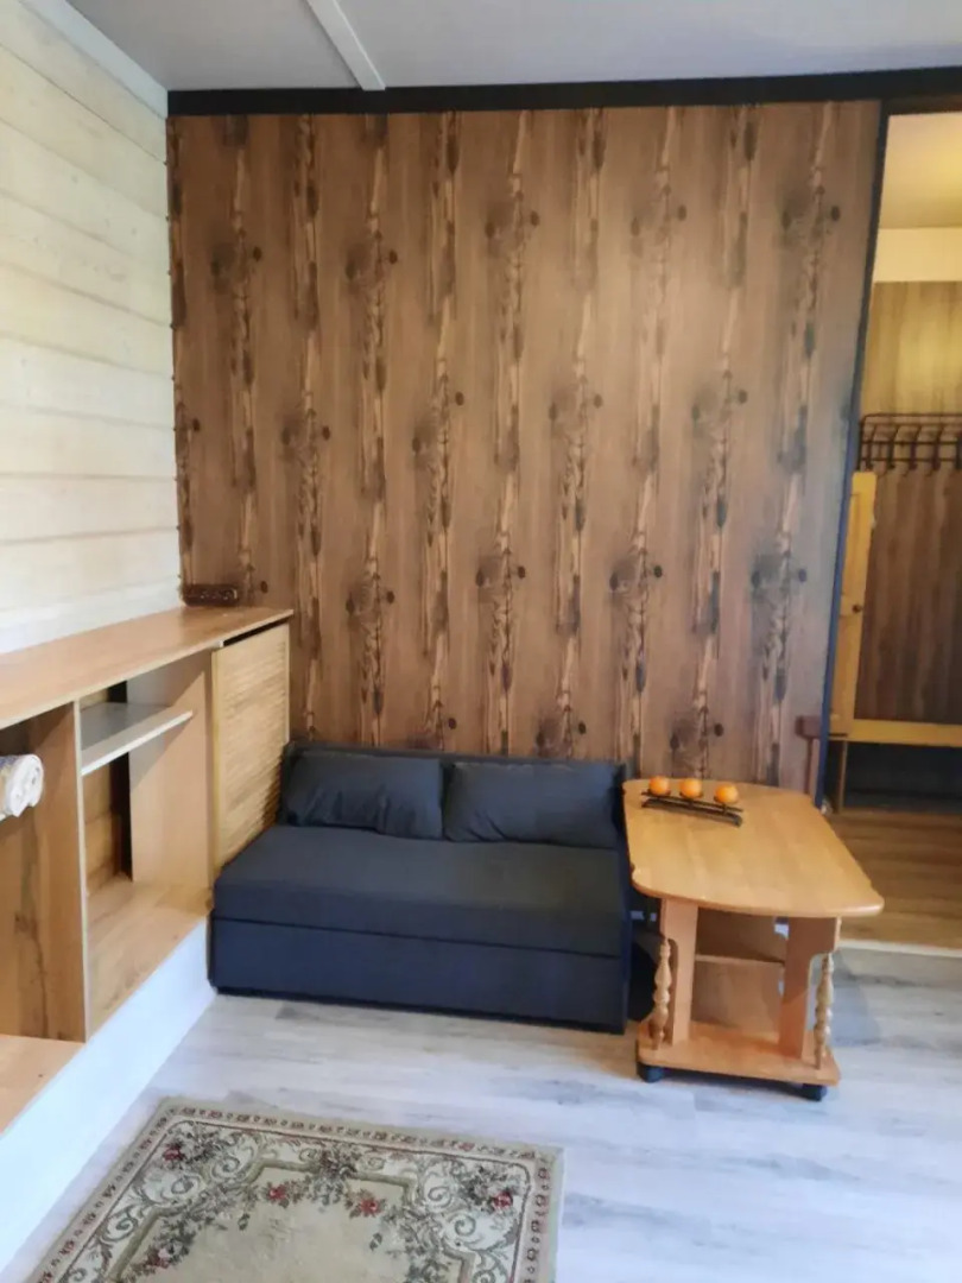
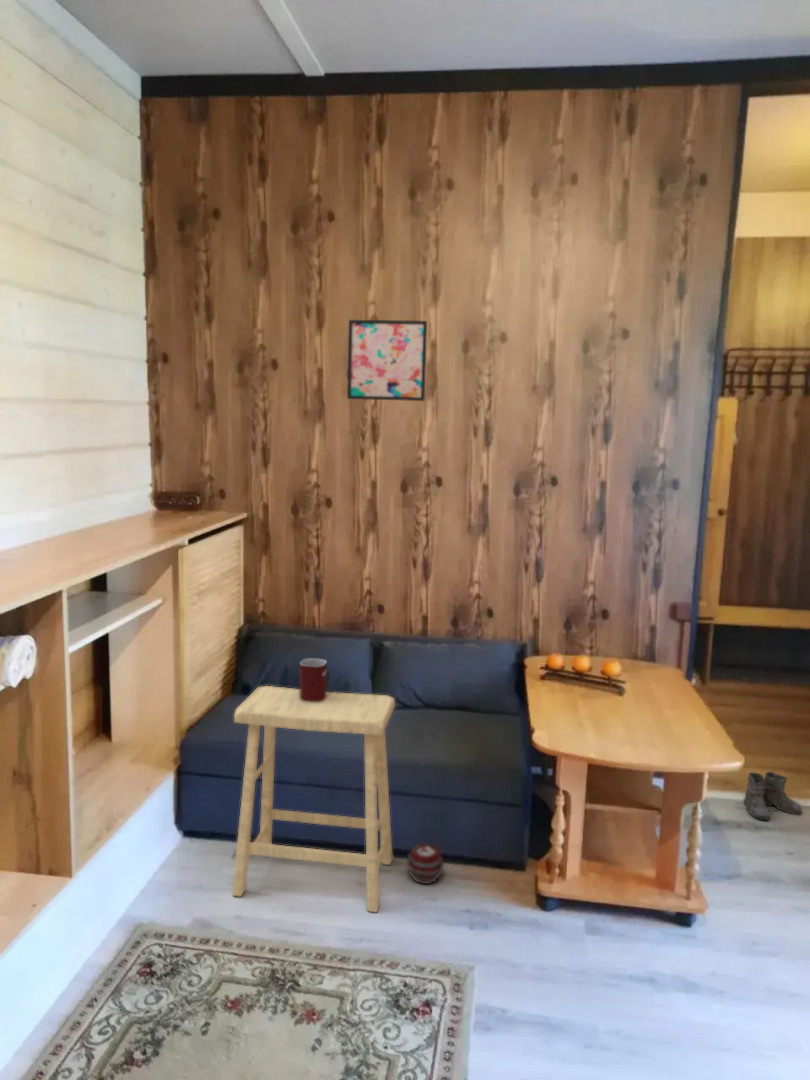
+ boots (769, 794)
+ decorative ball (425, 863)
+ stool (316, 813)
+ wall art (386, 360)
+ mug (314, 676)
